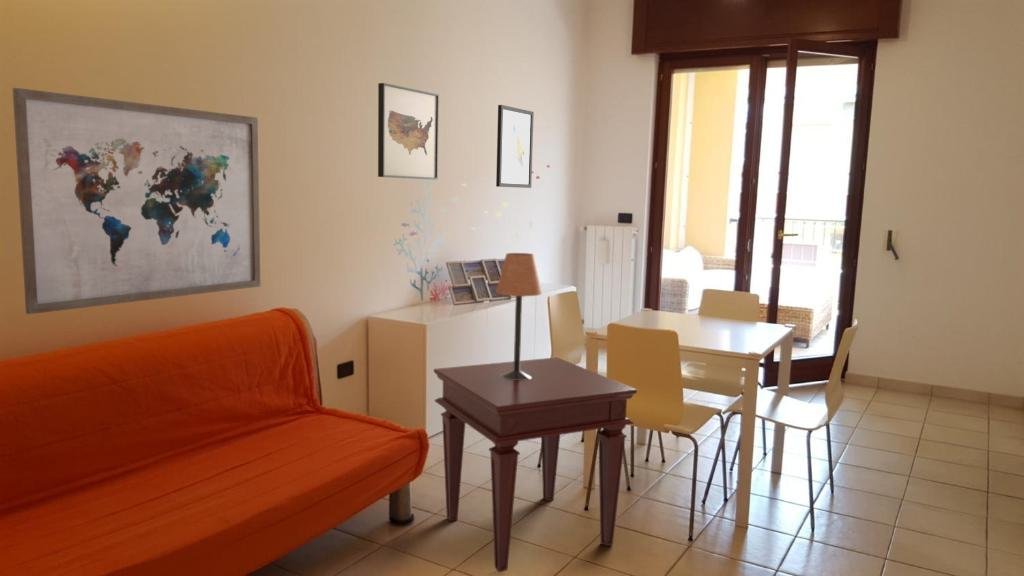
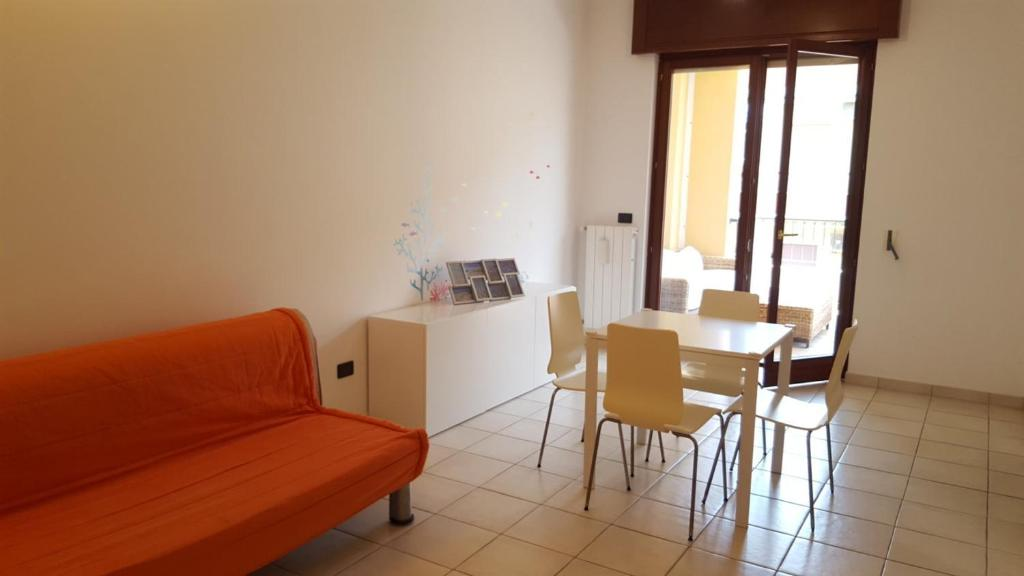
- wall art (409, 134)
- wall art (156, 203)
- wall art (515, 148)
- table lamp (518, 315)
- side table (519, 454)
